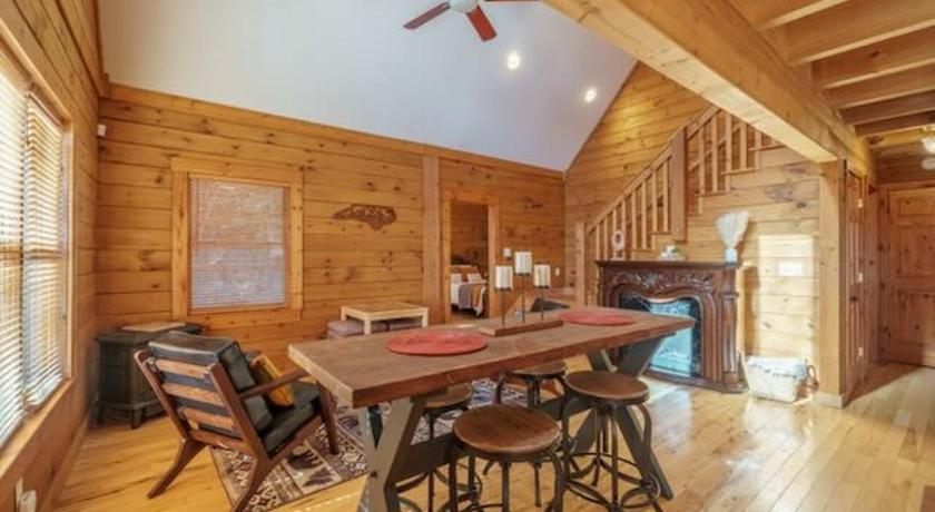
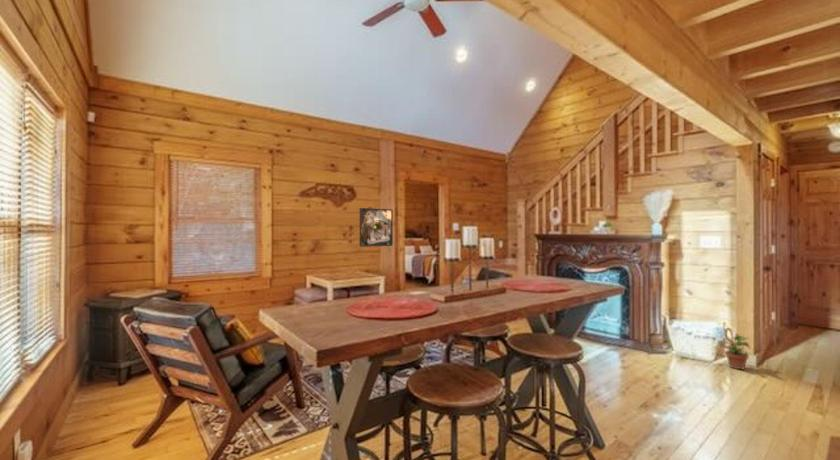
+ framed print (376, 227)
+ potted plant (734, 349)
